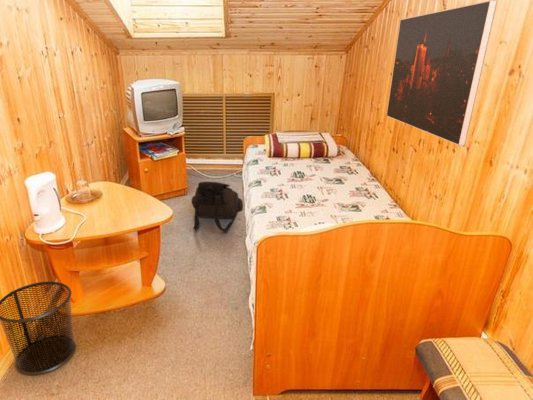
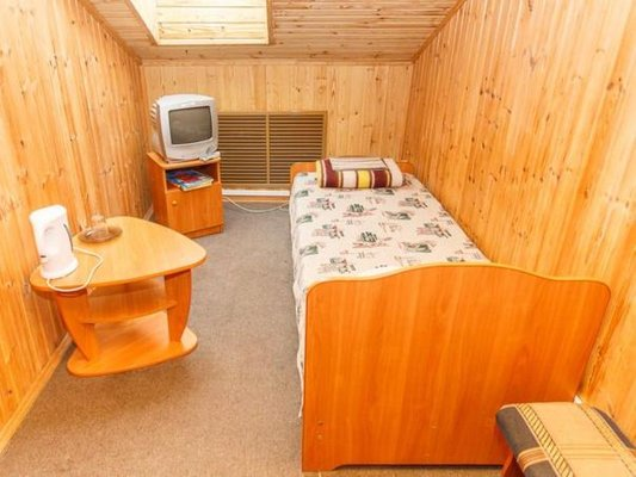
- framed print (427, 73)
- waste bin (40, 328)
- backpack (214, 201)
